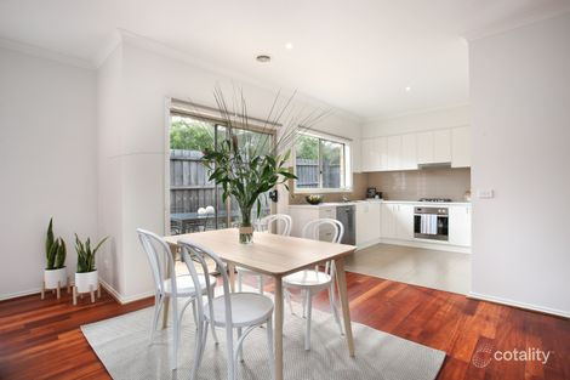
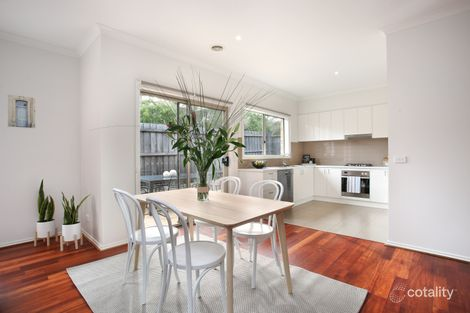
+ wall art (21, 111)
